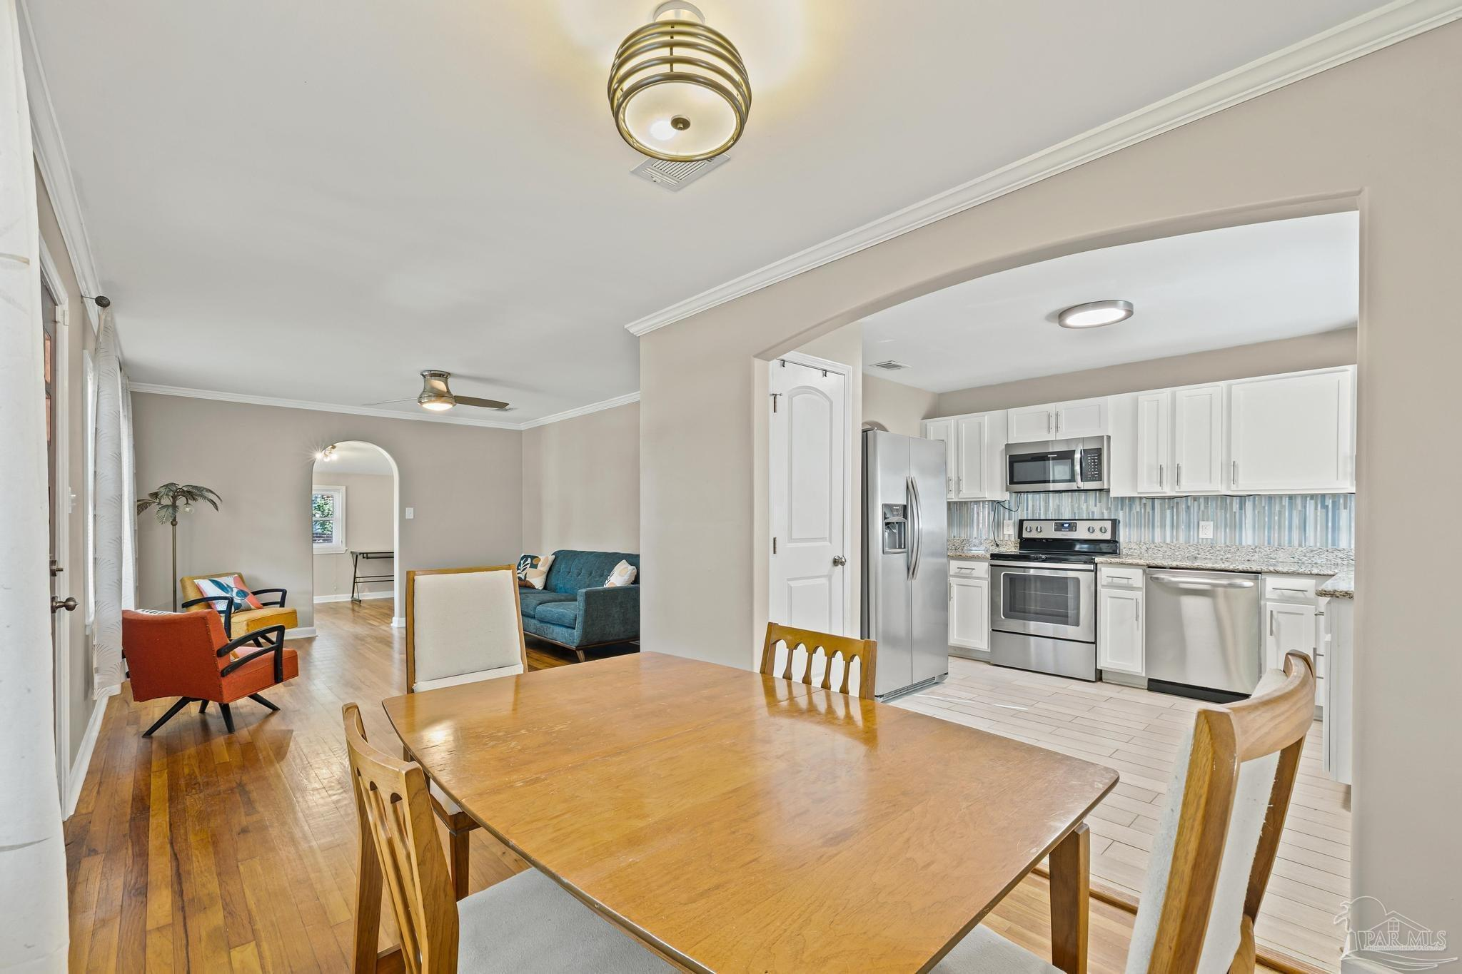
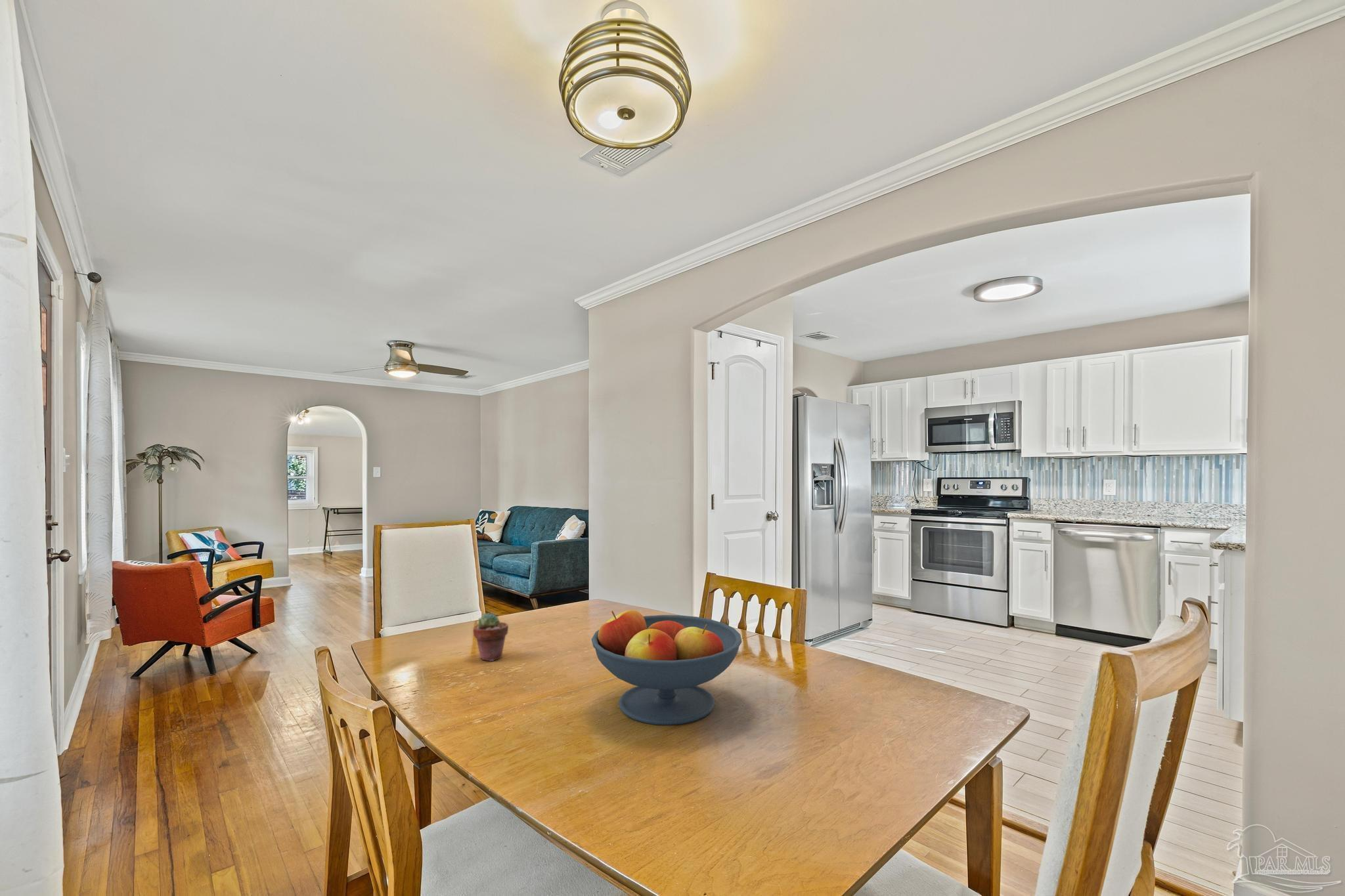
+ fruit bowl (667, 657)
+ potted succulent (491, 635)
